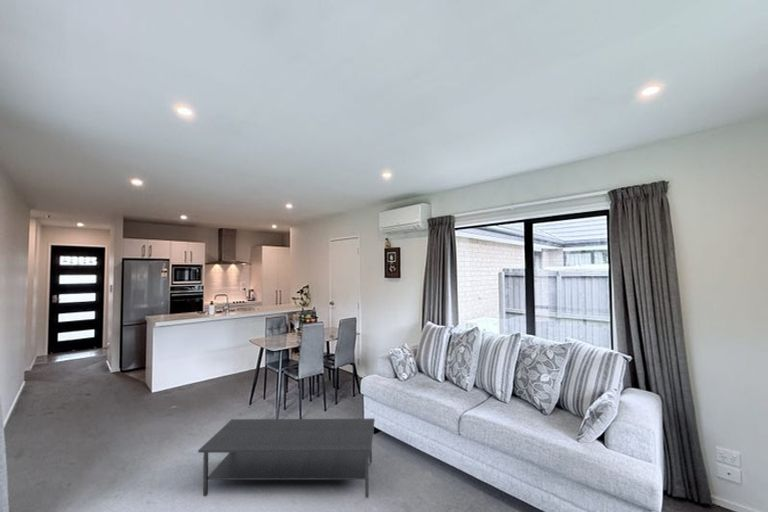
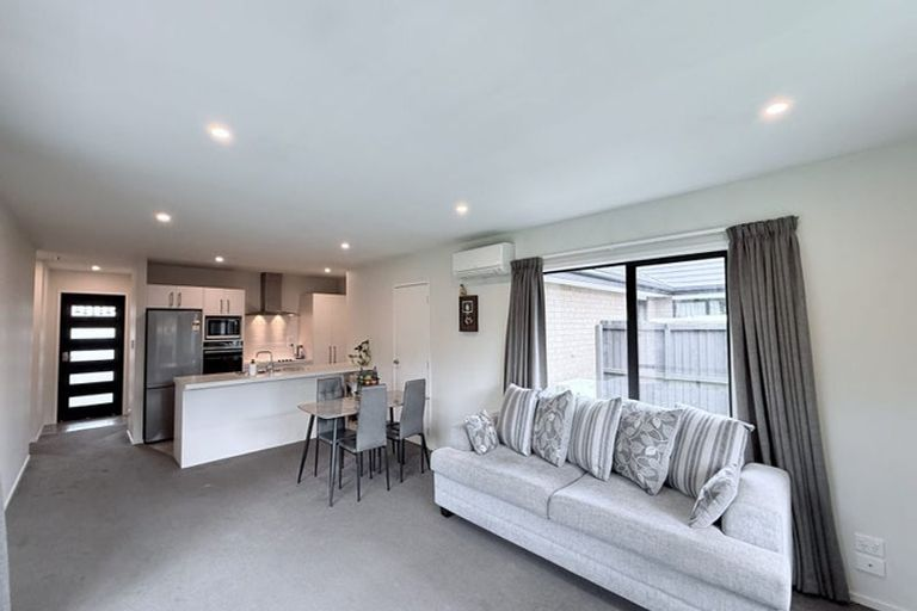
- coffee table (294, 455)
